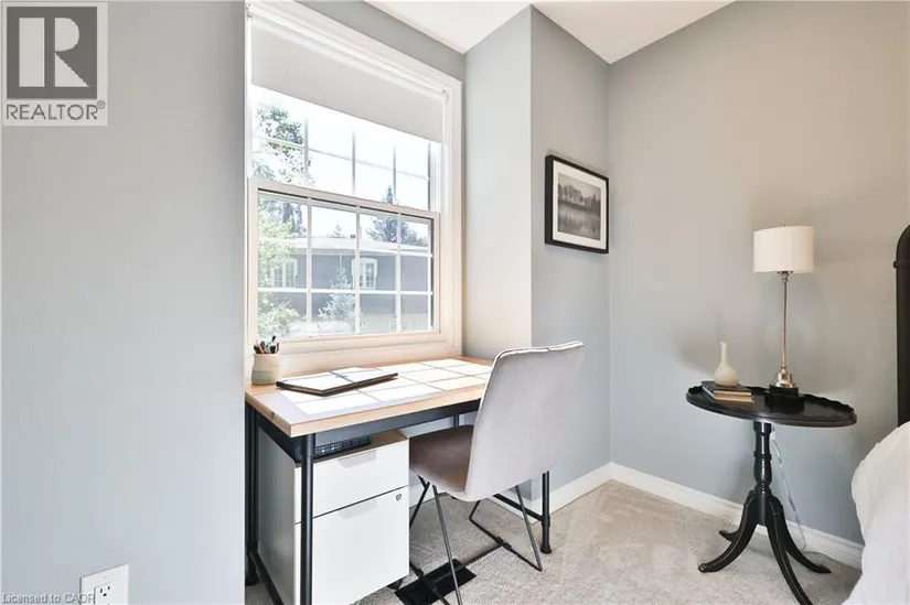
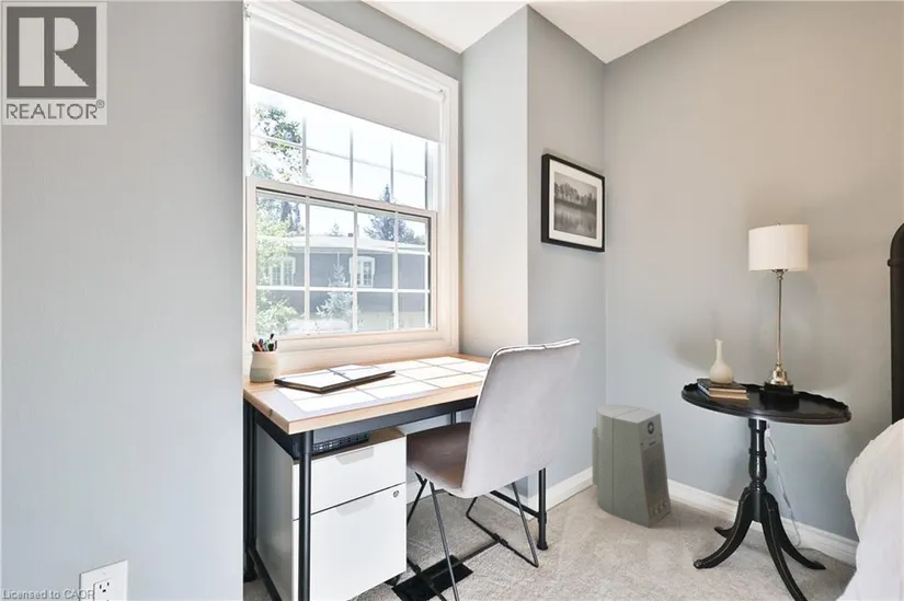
+ fan (625, 458)
